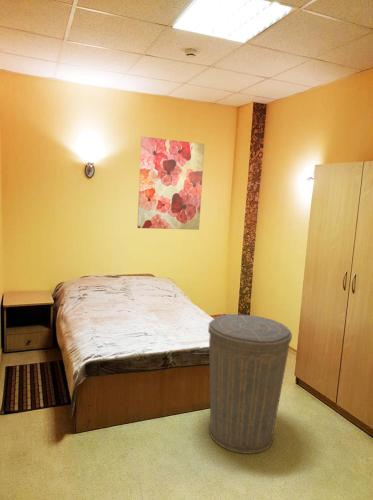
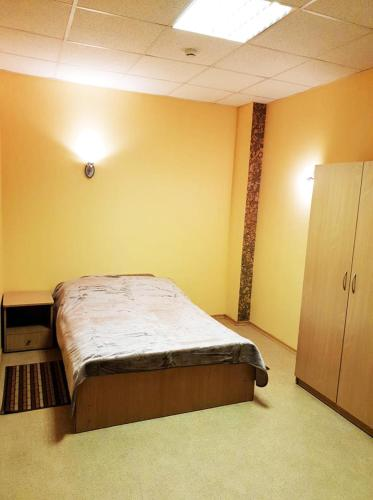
- wall art (171, 185)
- trash can (245, 380)
